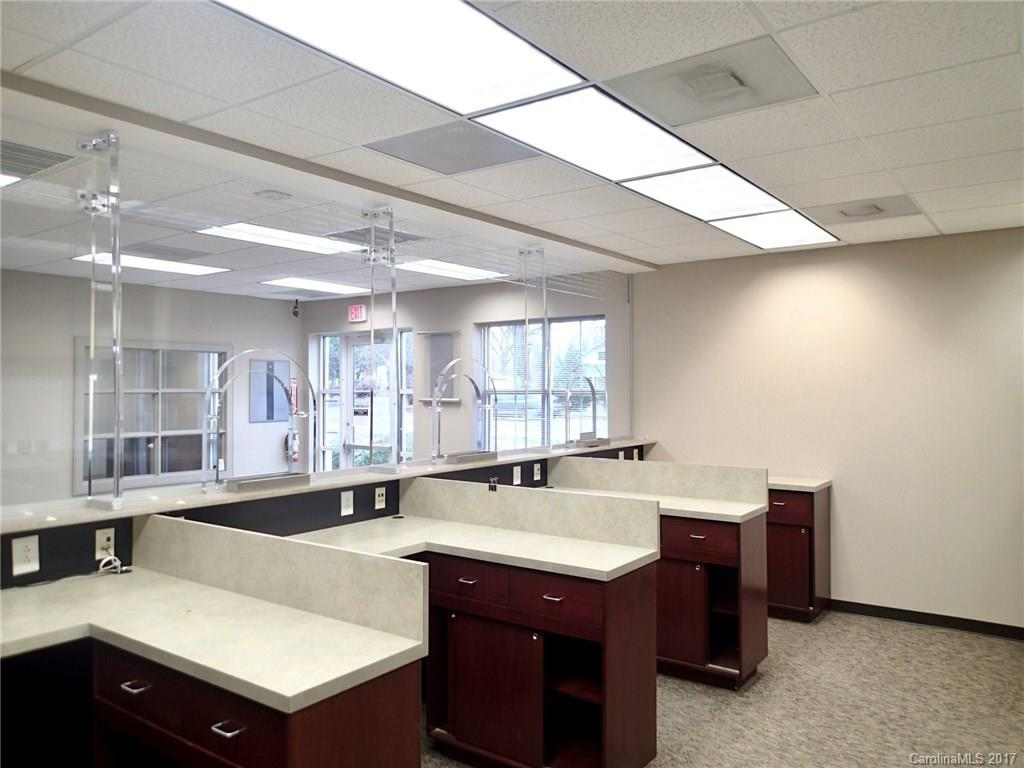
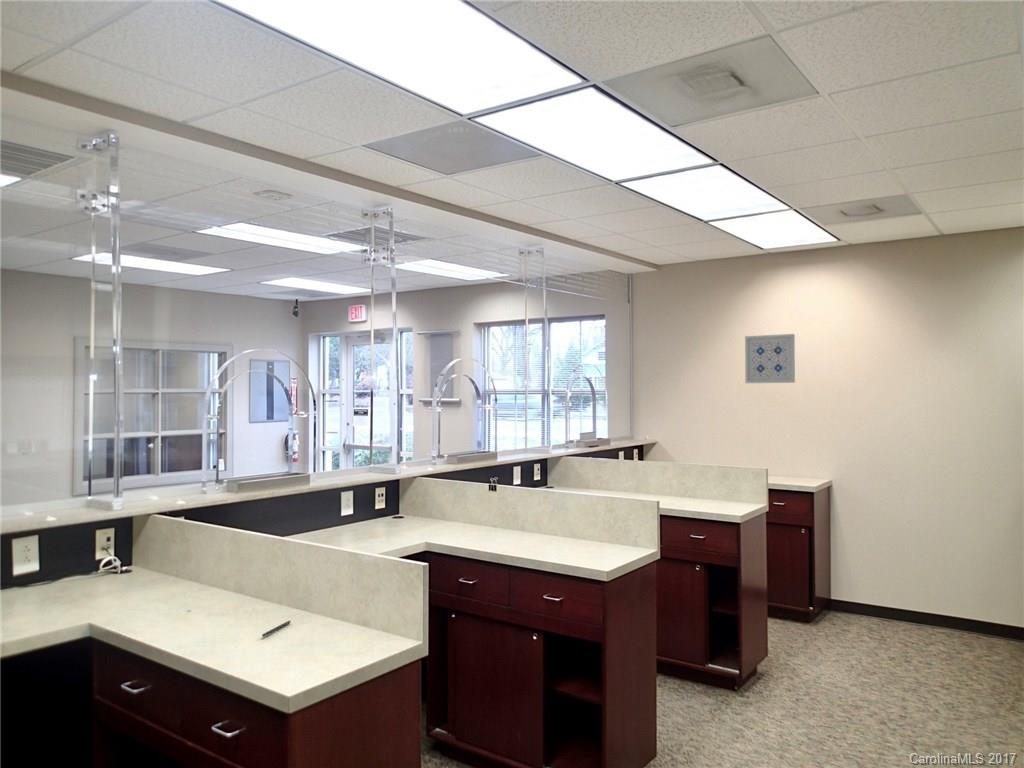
+ pen (277, 627)
+ wall art (769, 359)
